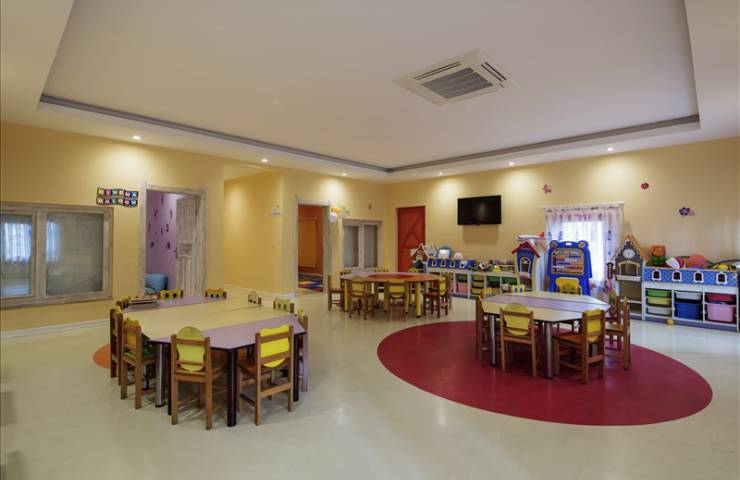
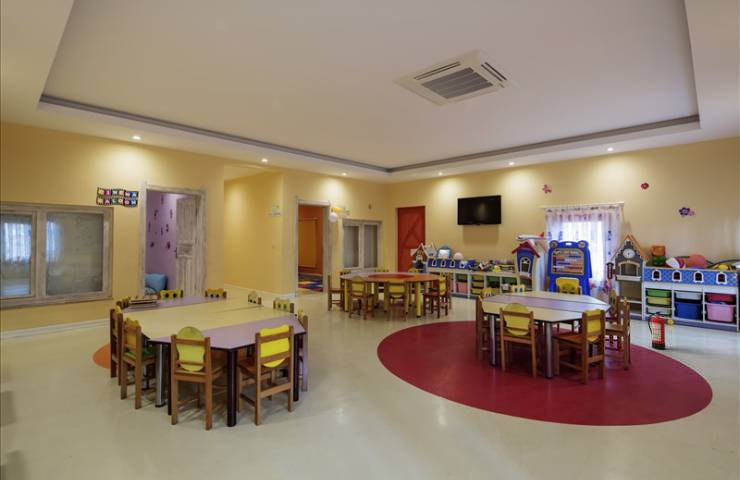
+ fire extinguisher (656, 328)
